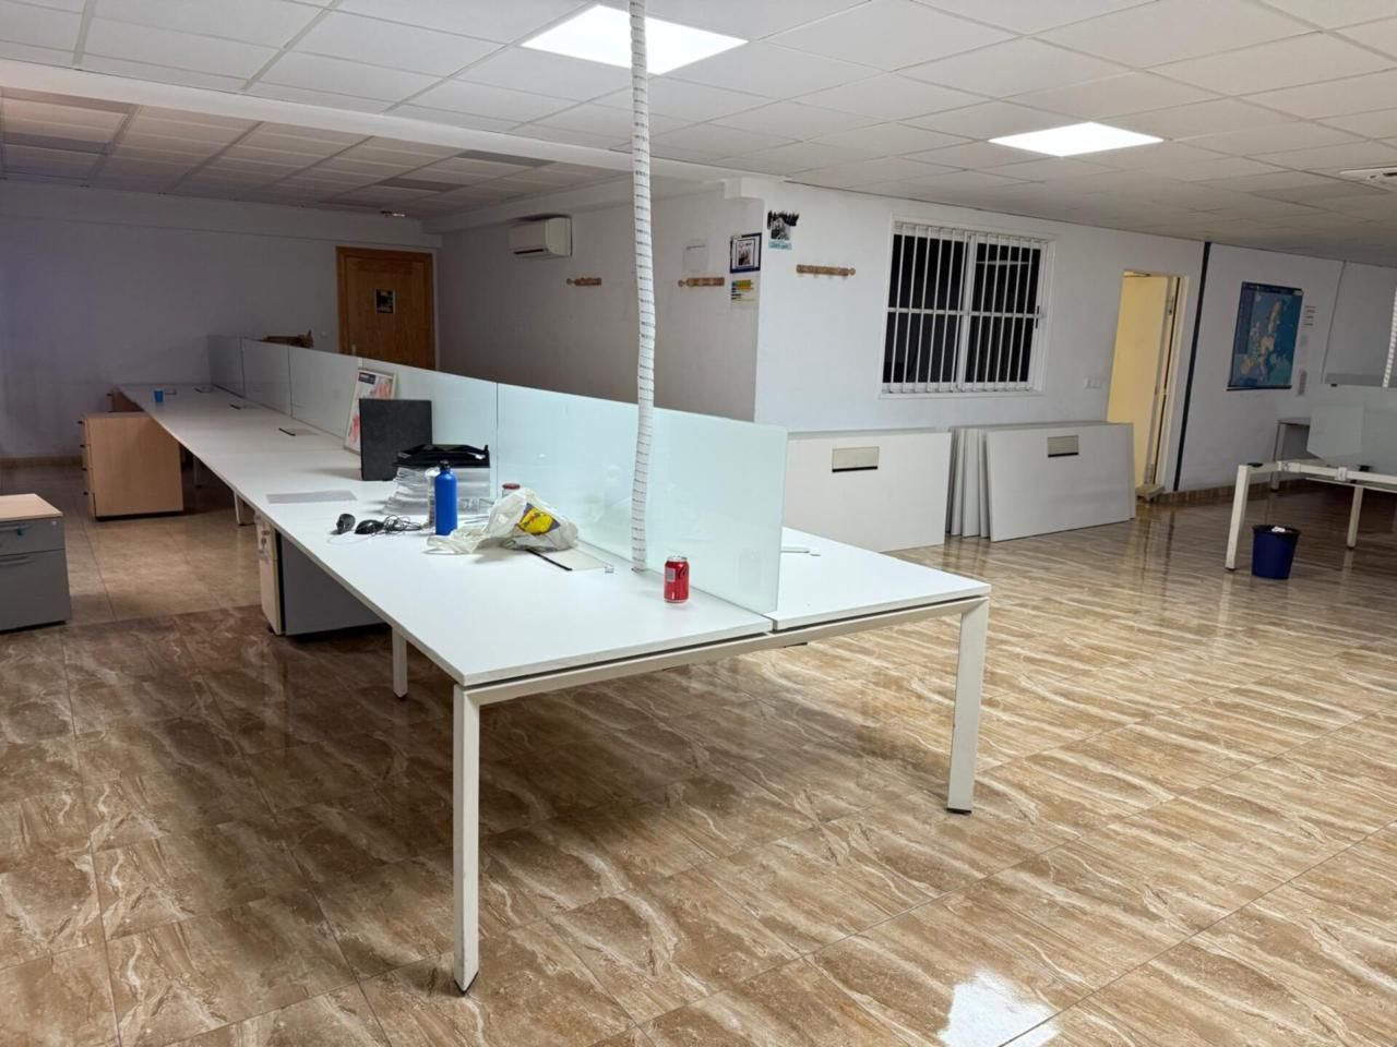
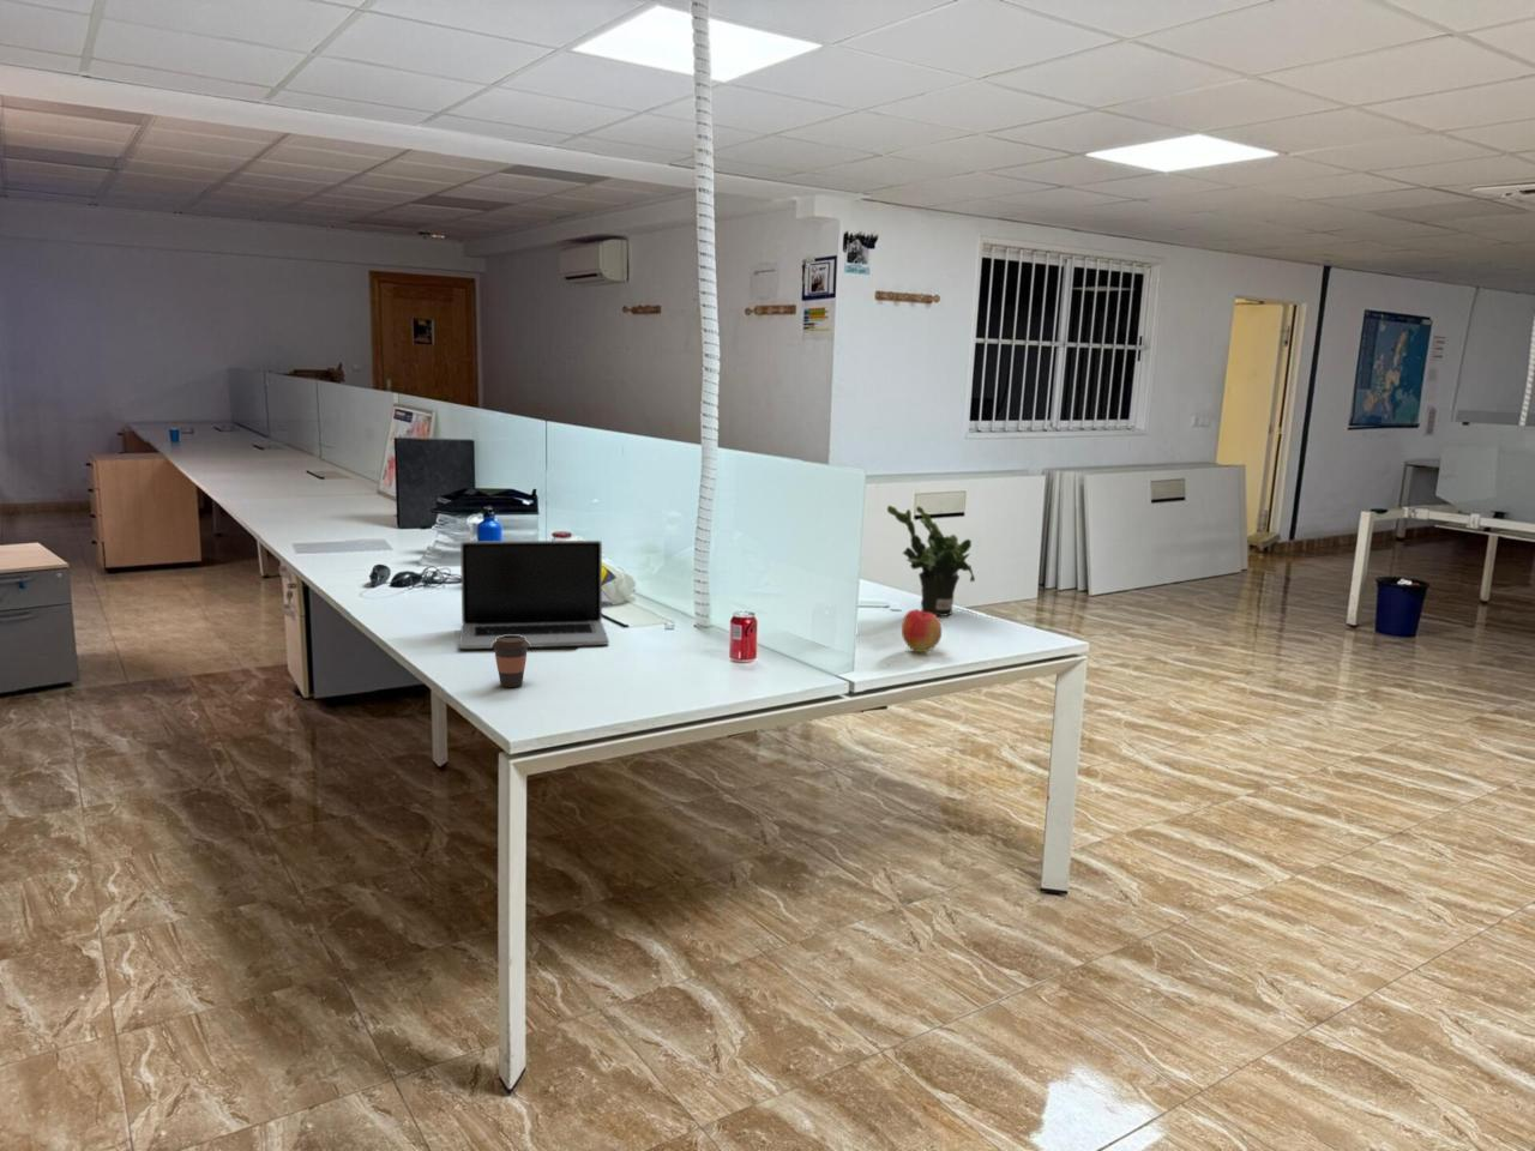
+ apple (921, 631)
+ laptop (534, 592)
+ potted plant (928, 562)
+ coffee cup (511, 660)
